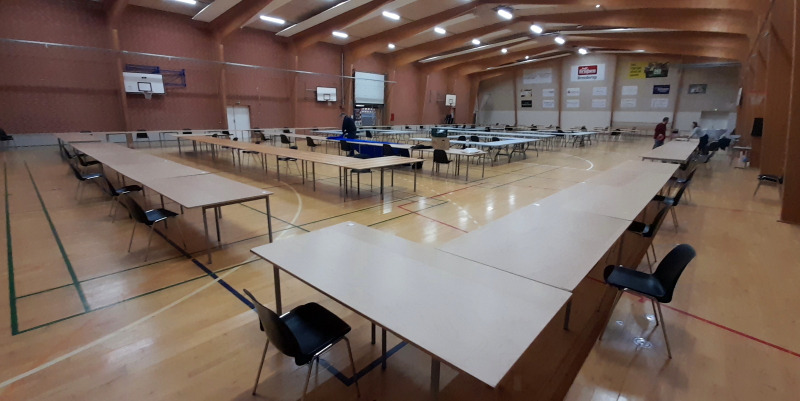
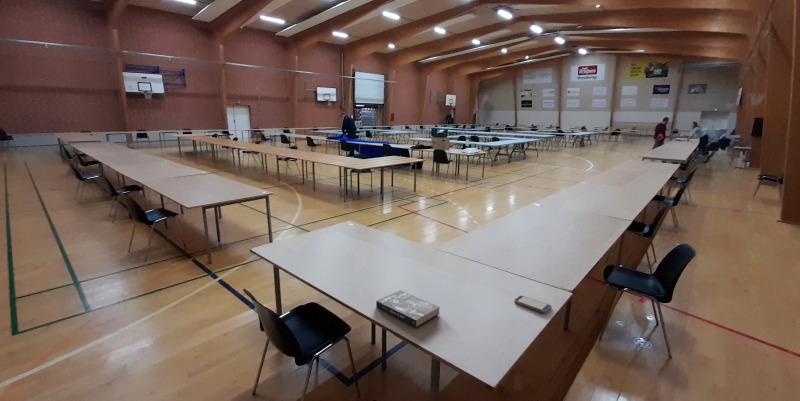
+ smartphone (532, 303)
+ book (407, 307)
